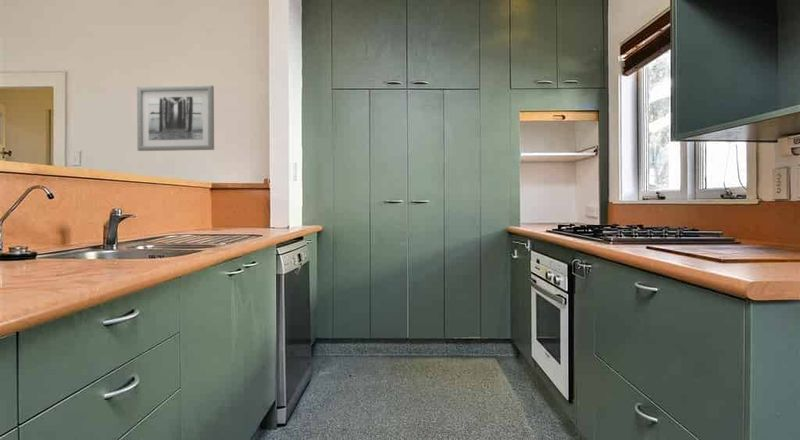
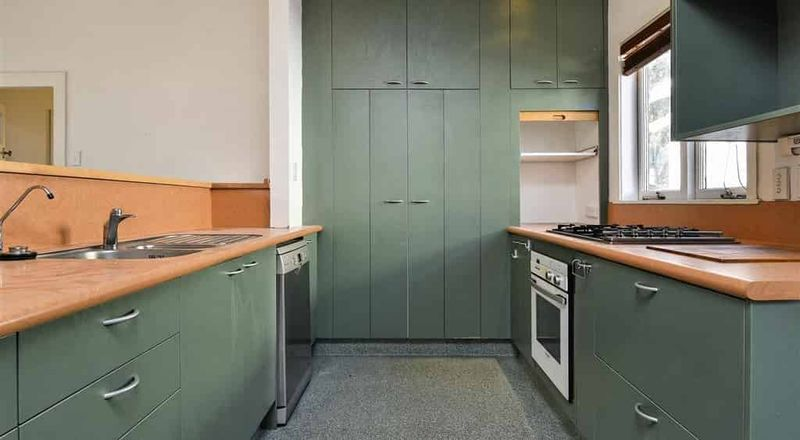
- wall art (175, 118)
